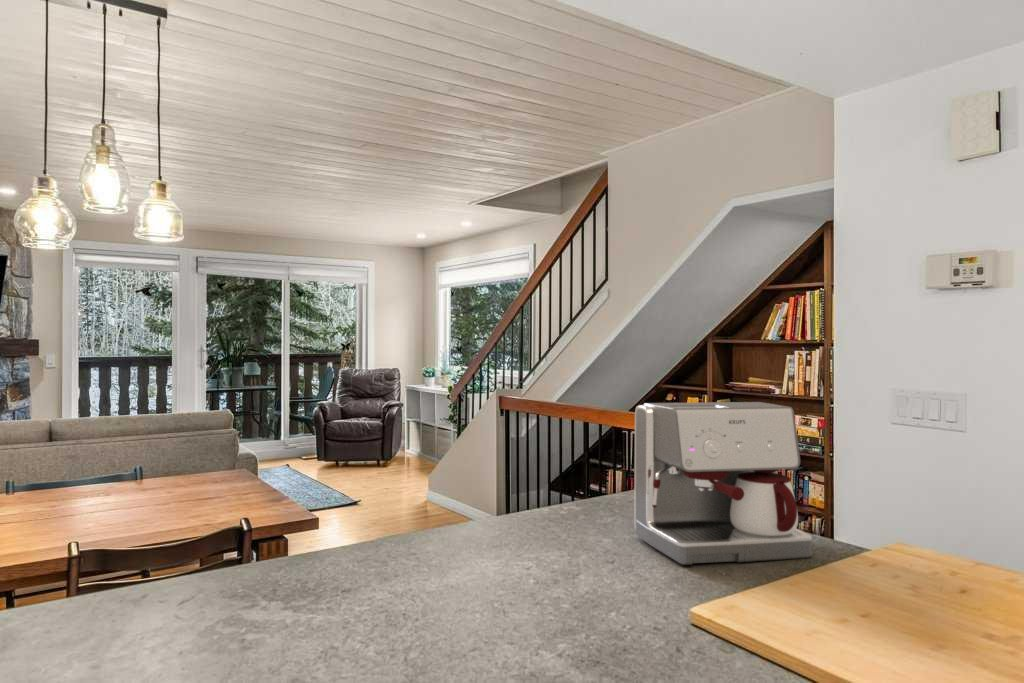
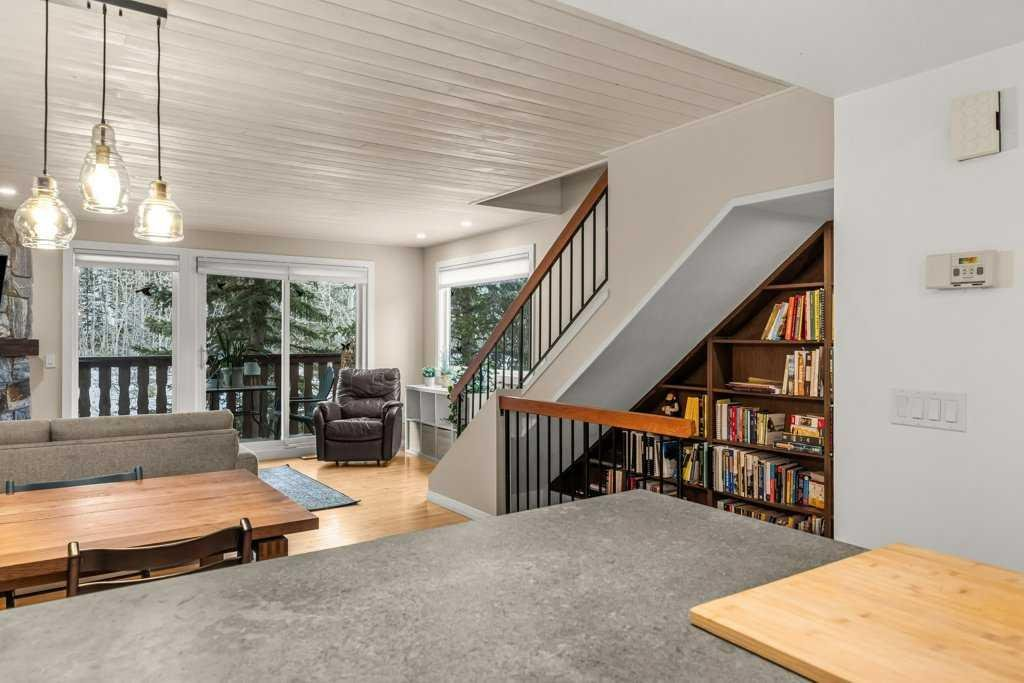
- coffee maker (719, 475)
